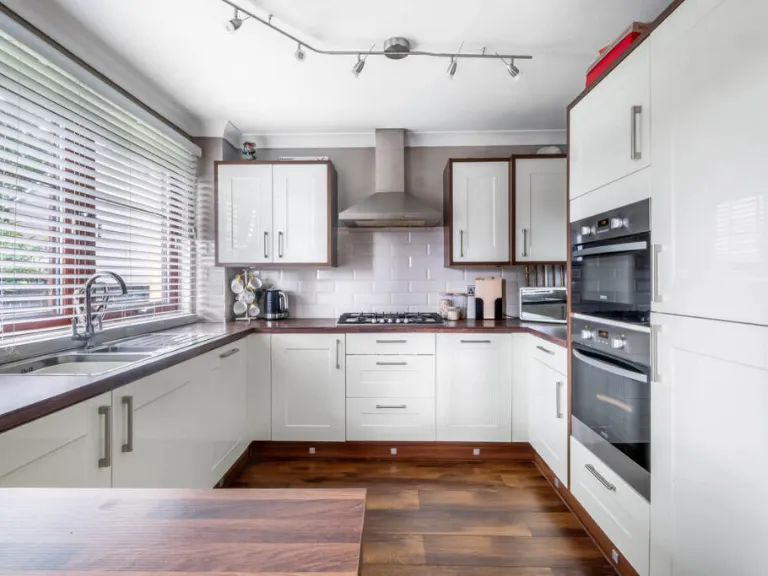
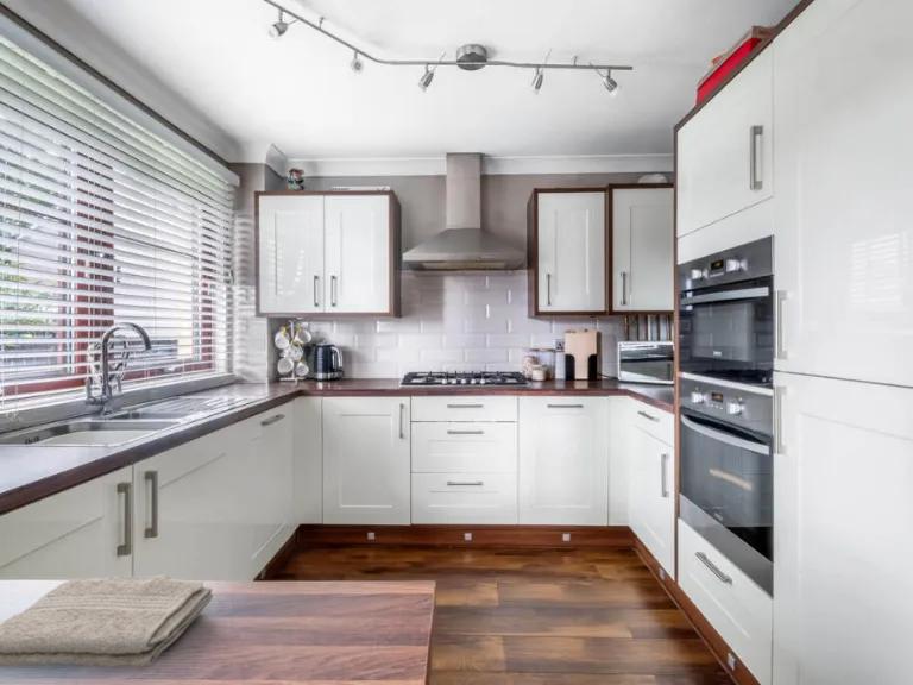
+ washcloth (102, 616)
